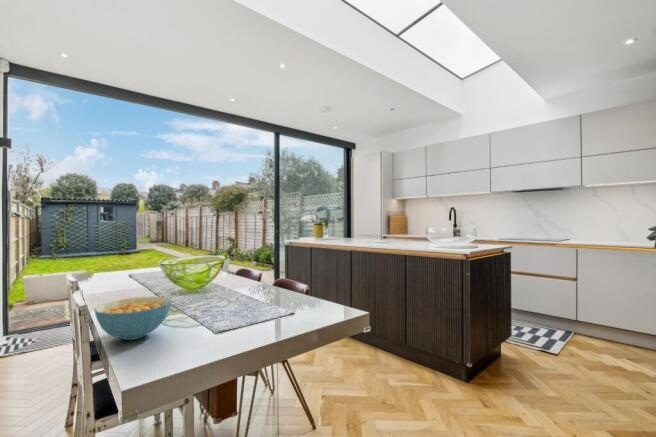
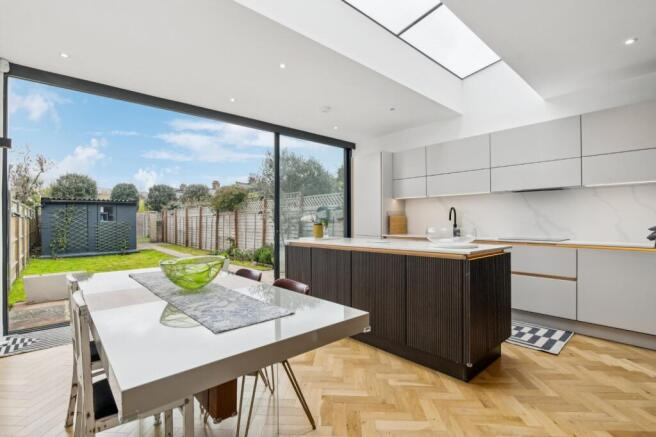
- cereal bowl (134, 320)
